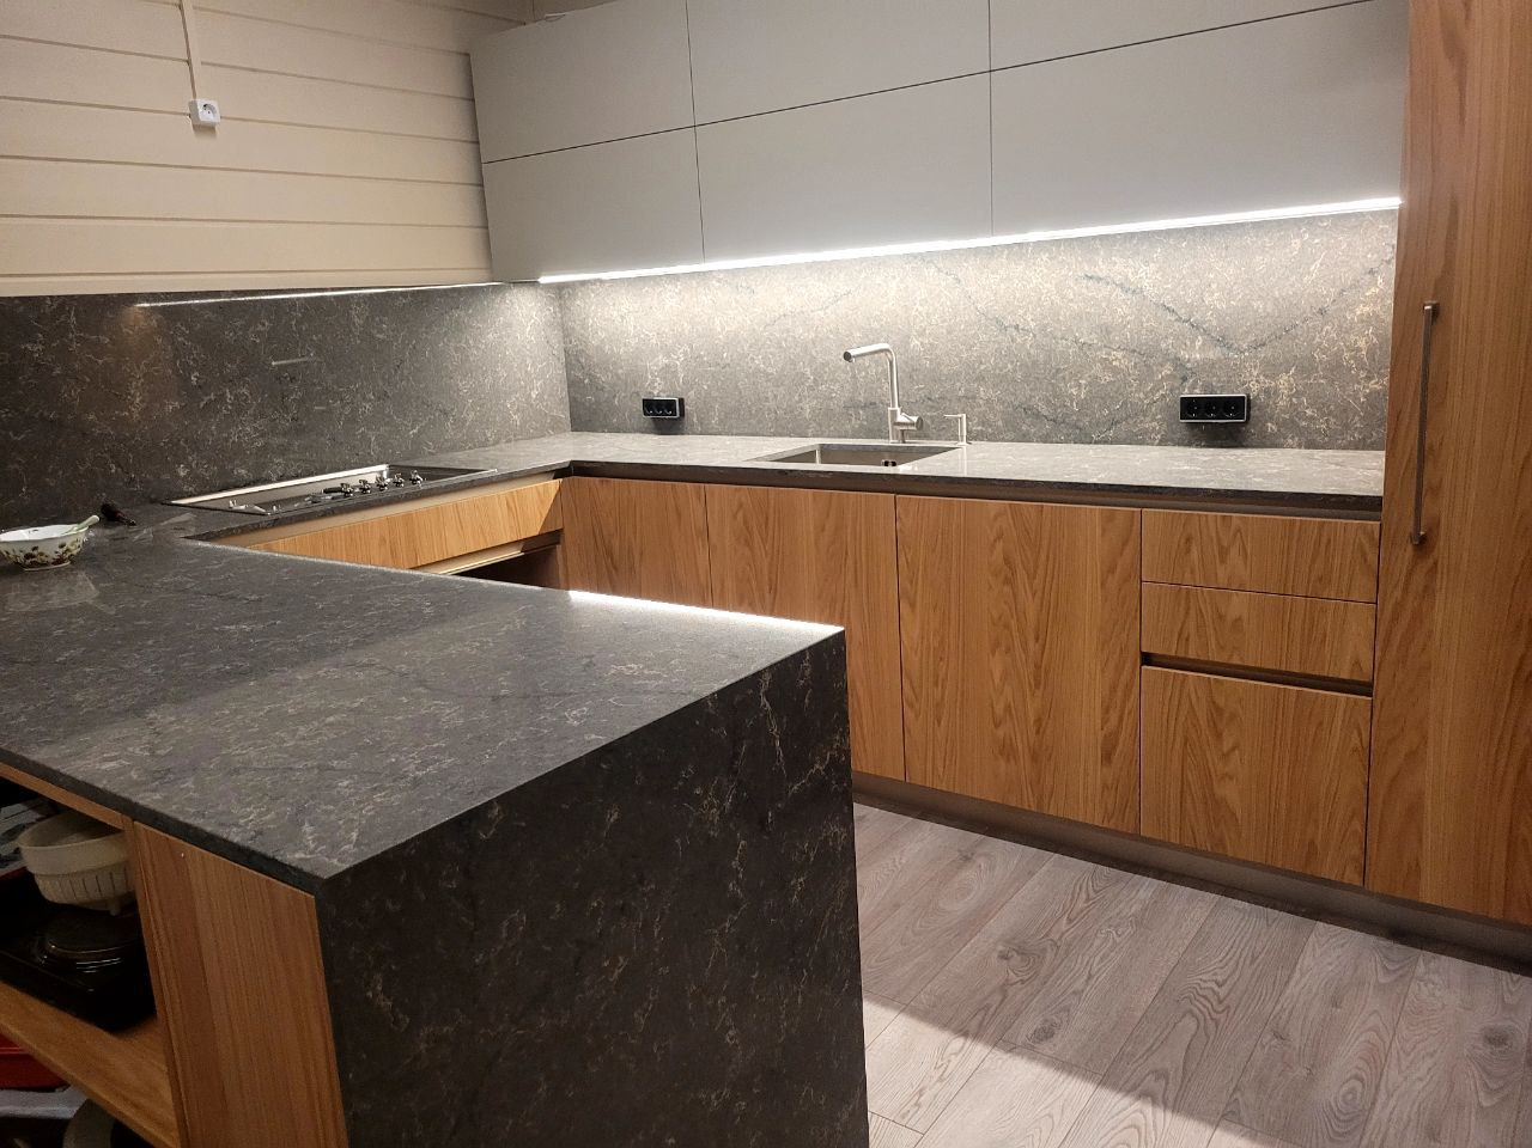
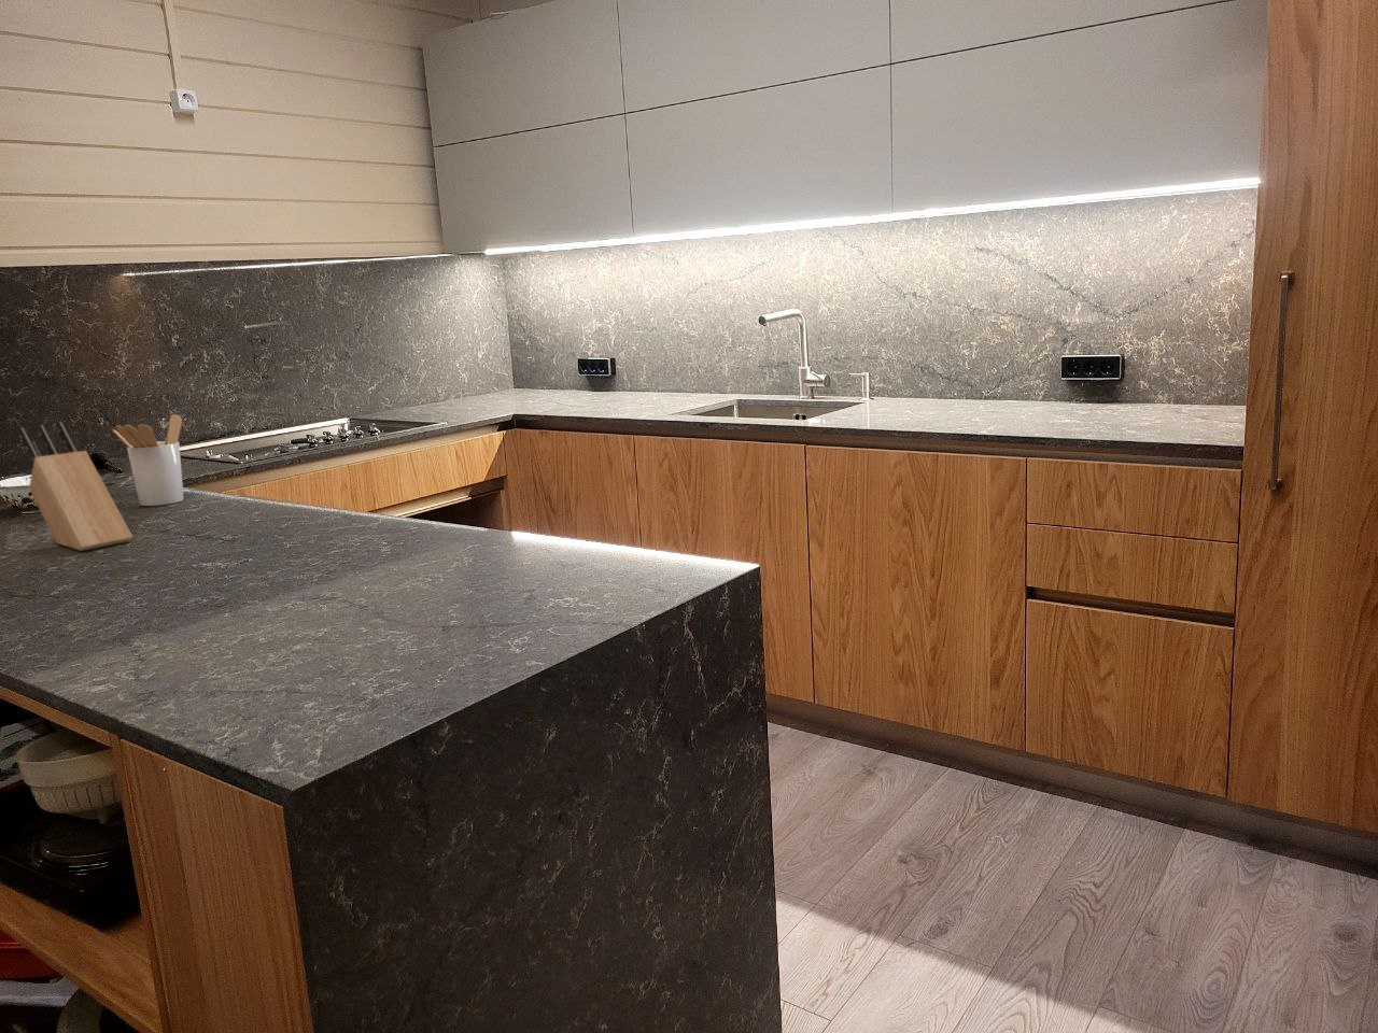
+ knife block (71, 482)
+ utensil holder (150, 460)
